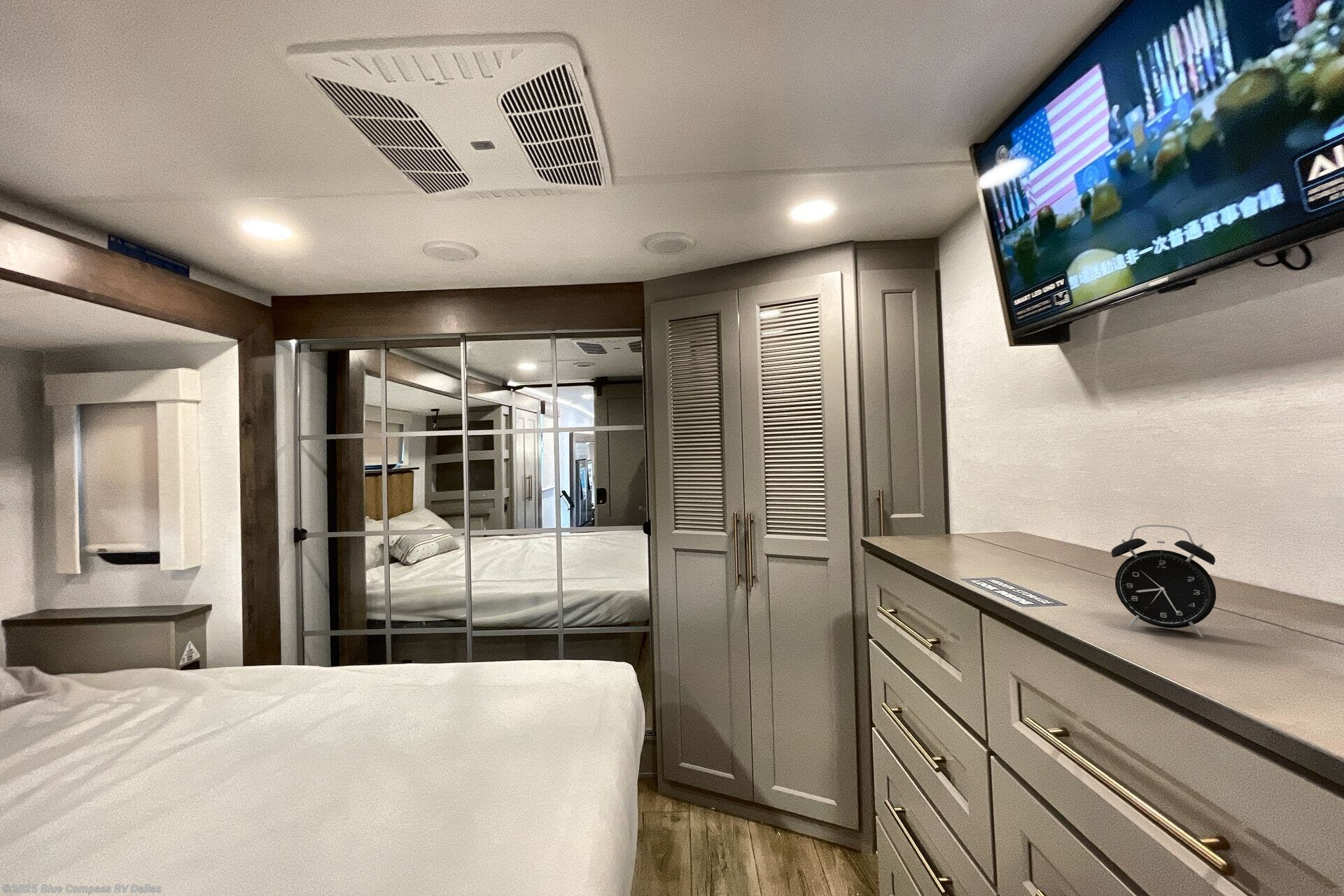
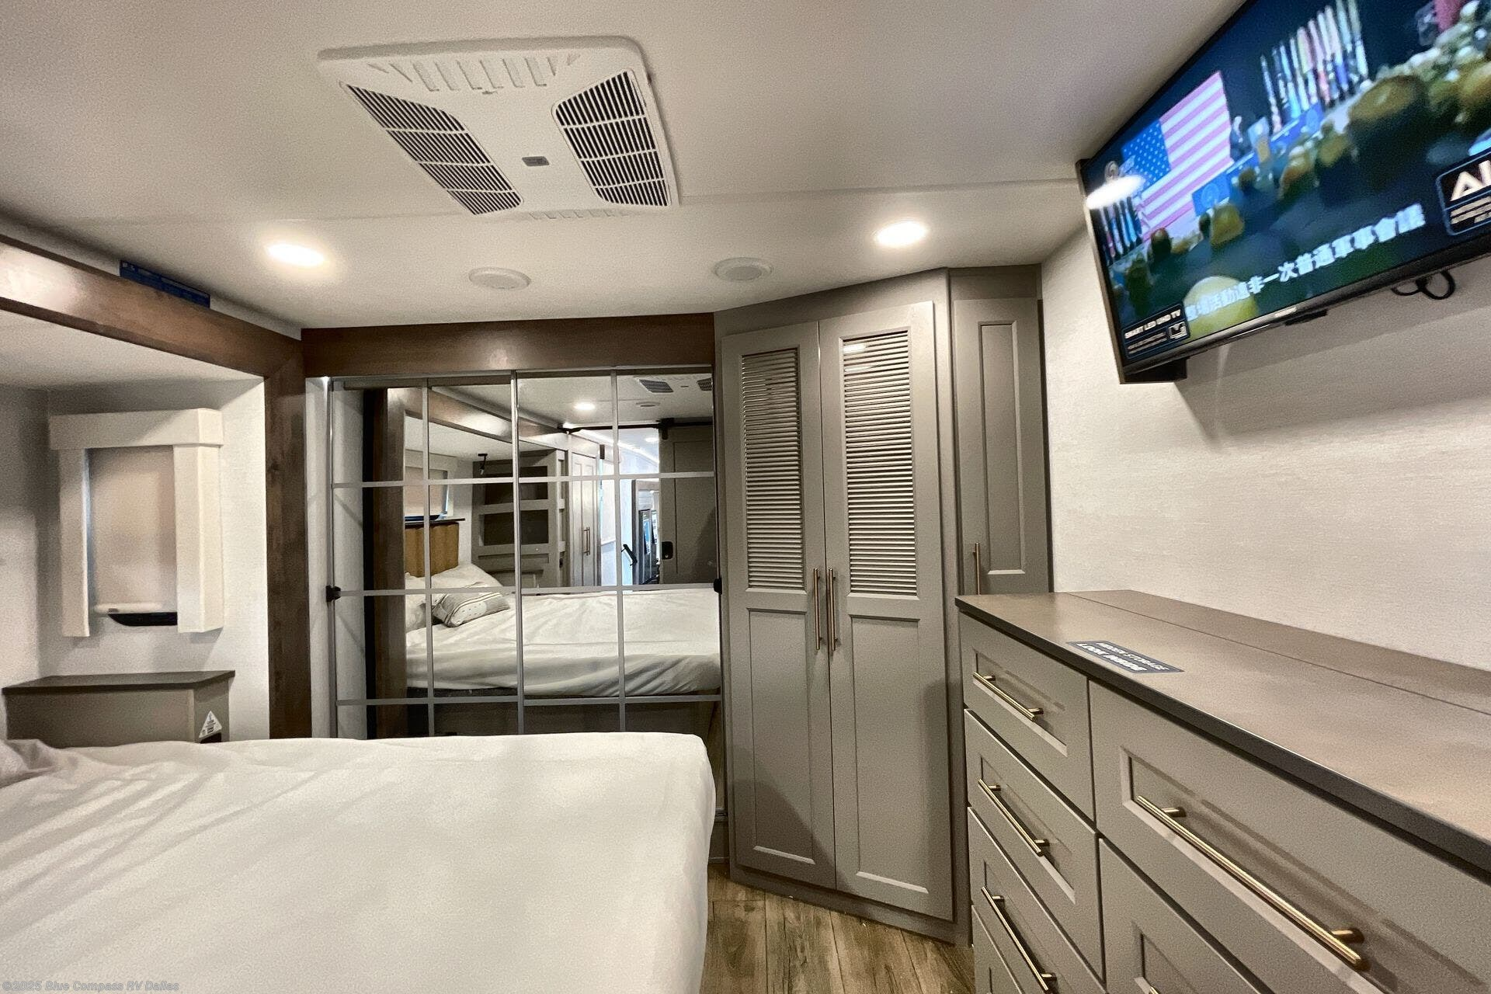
- alarm clock (1161, 577)
